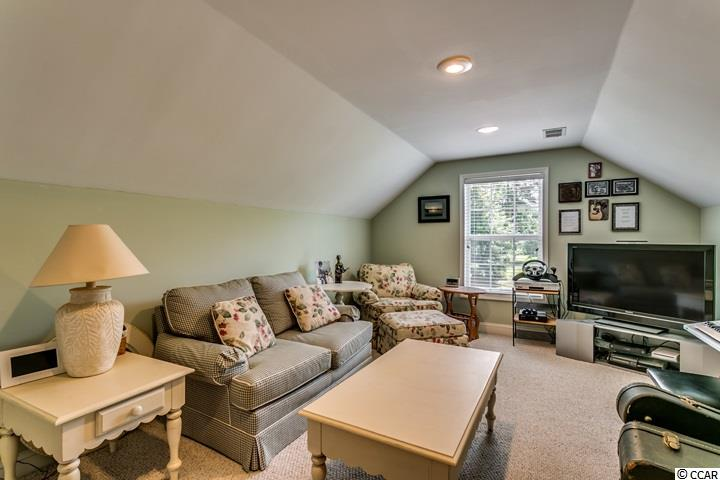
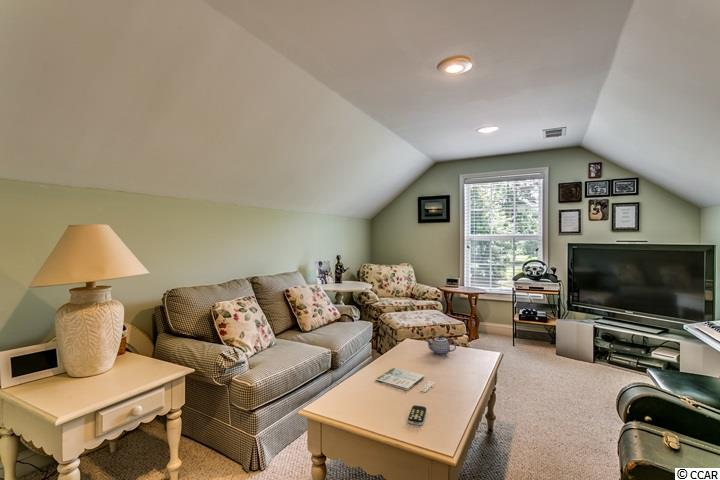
+ remote control (417, 414)
+ magazine (407, 380)
+ teapot (440, 344)
